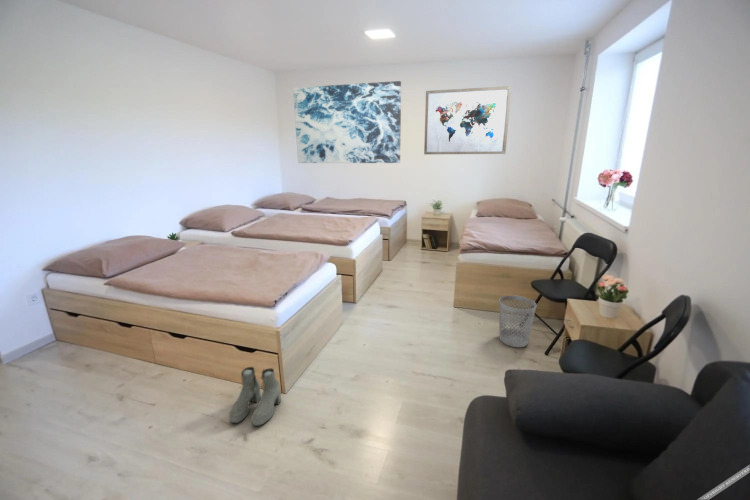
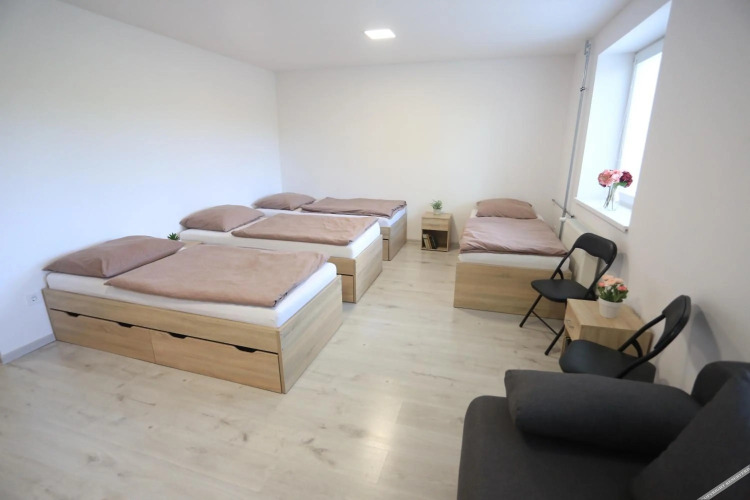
- boots (255, 393)
- wall art (346, 125)
- wall art (465, 122)
- wastebasket (515, 321)
